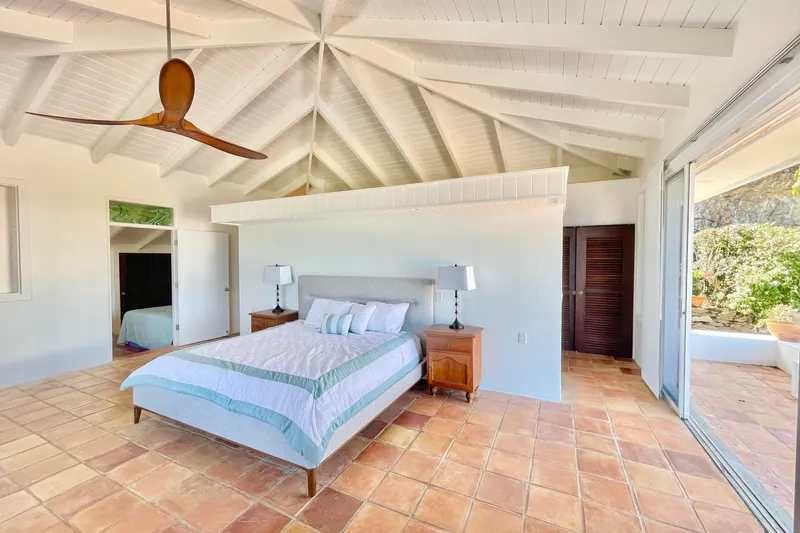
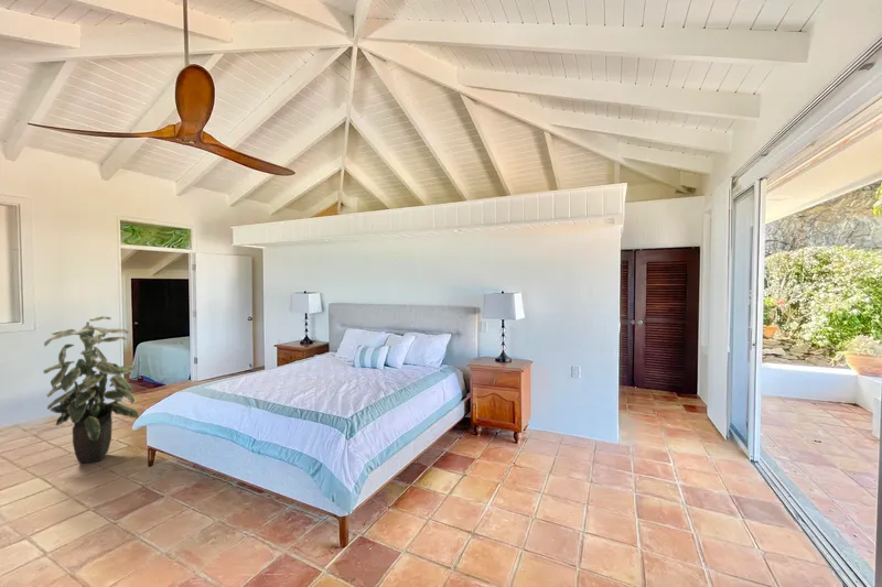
+ indoor plant (95, 389)
